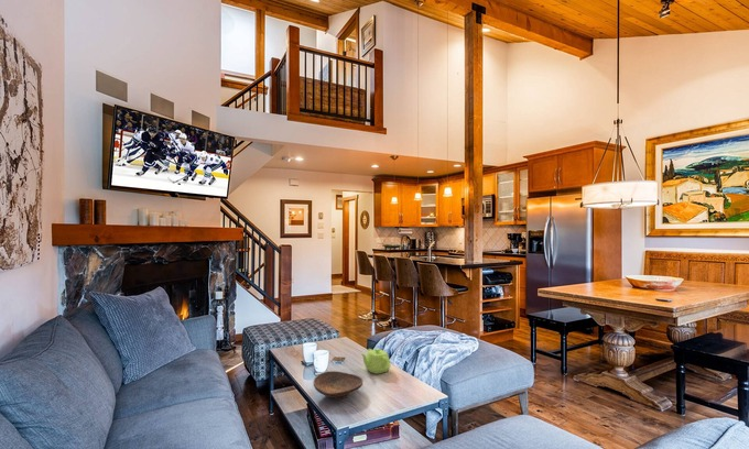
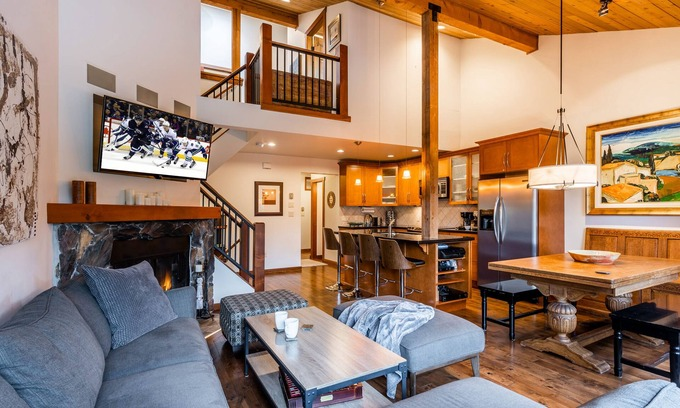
- teapot (373, 360)
- decorative bowl (338, 386)
